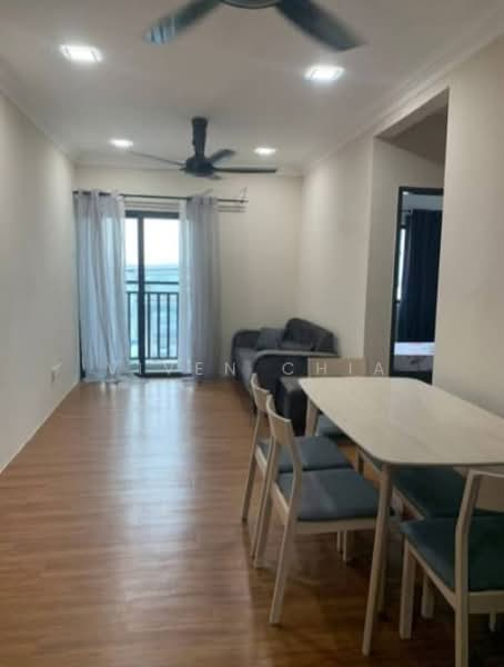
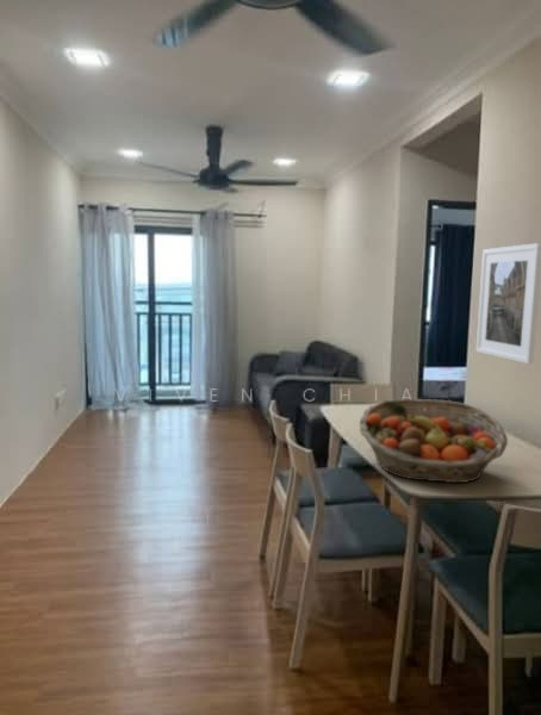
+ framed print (505, 303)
+ fruit basket (429, 437)
